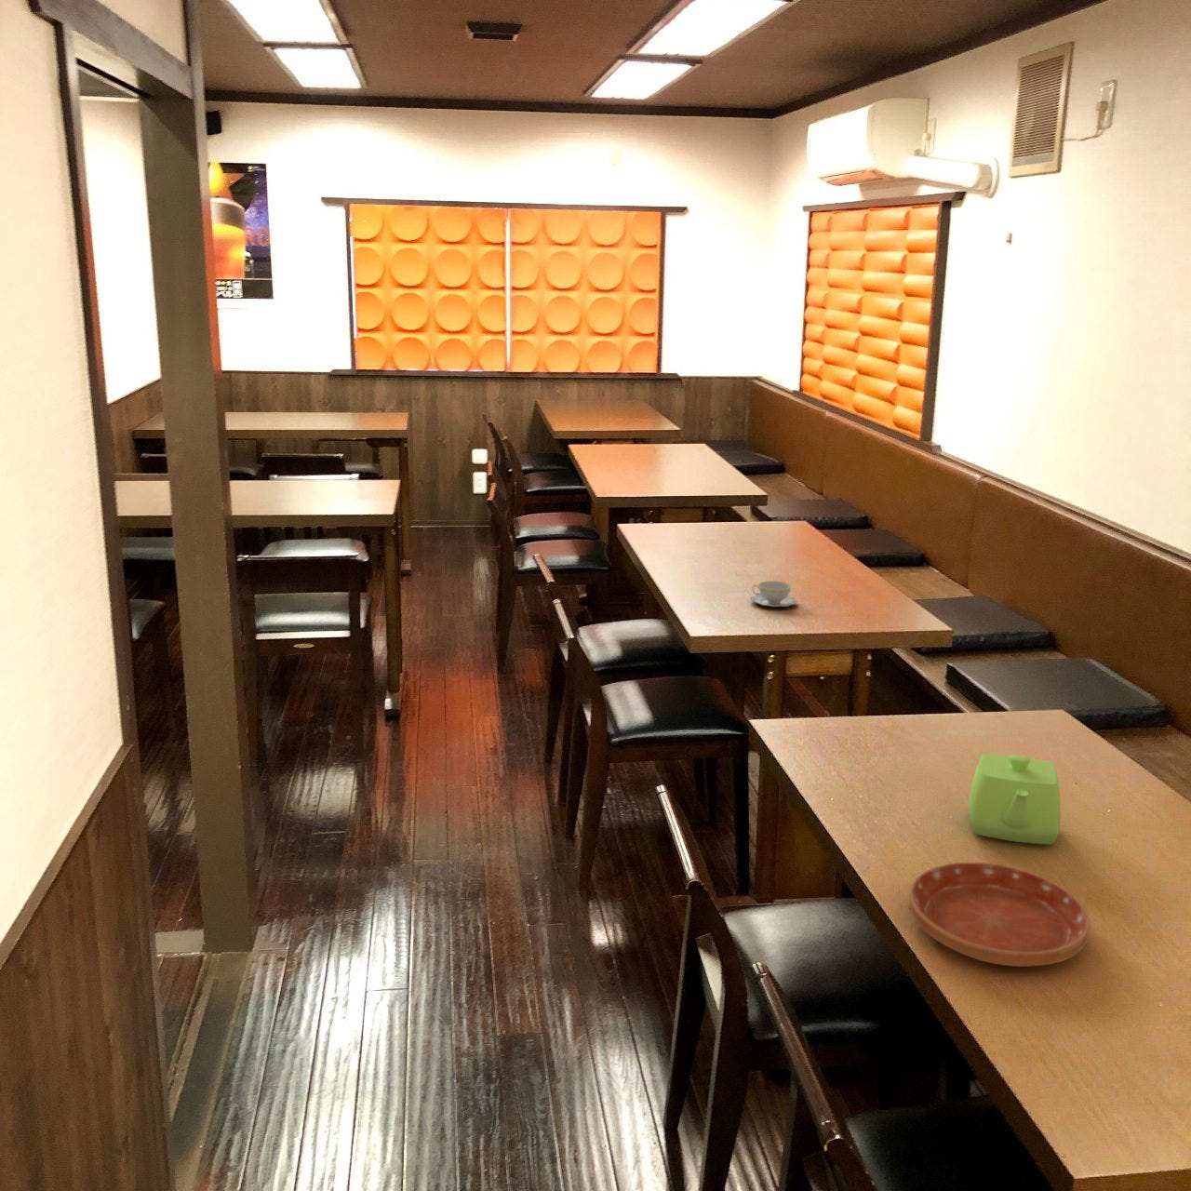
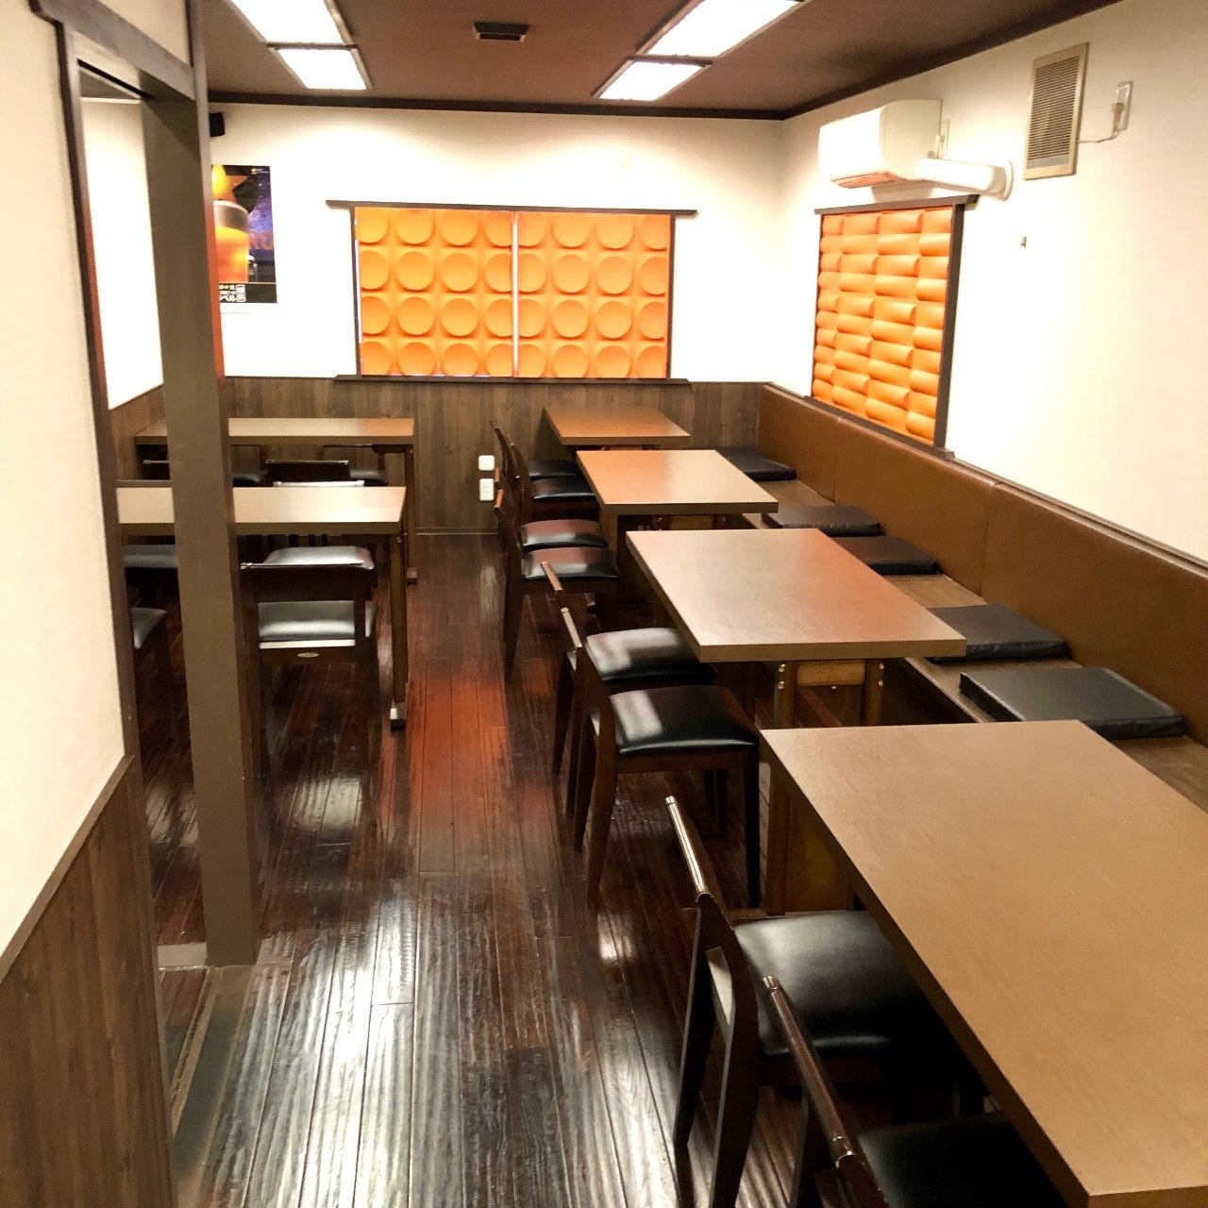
- chinaware (774, 593)
- saucer (997, 915)
- teapot (1016, 797)
